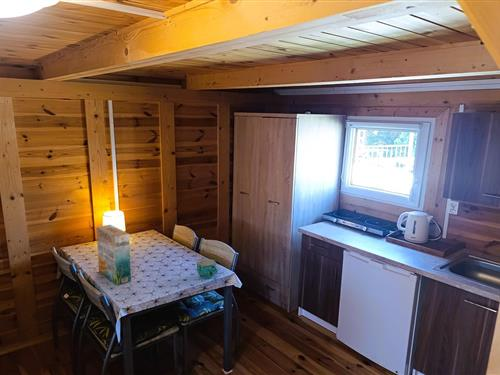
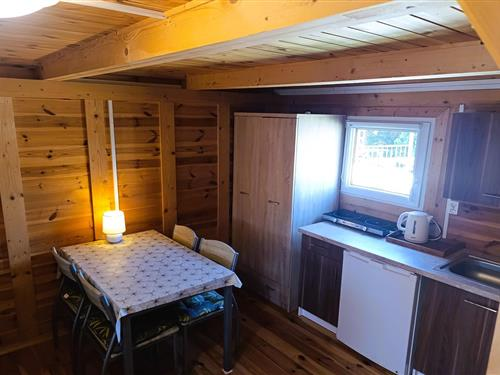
- cereal box (113, 253)
- cup (207, 269)
